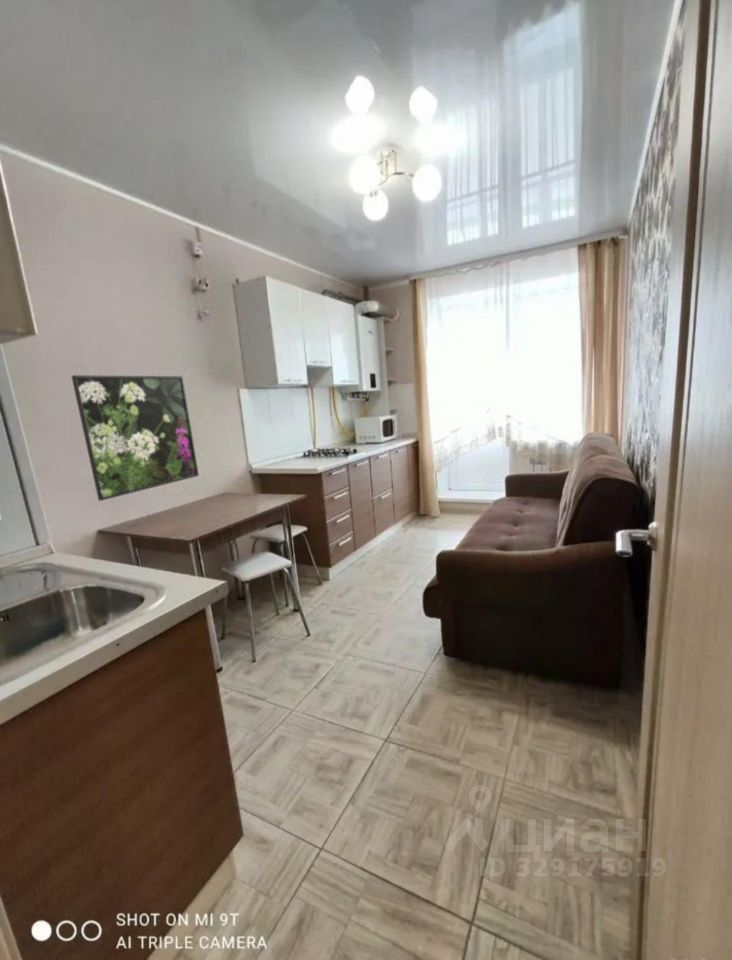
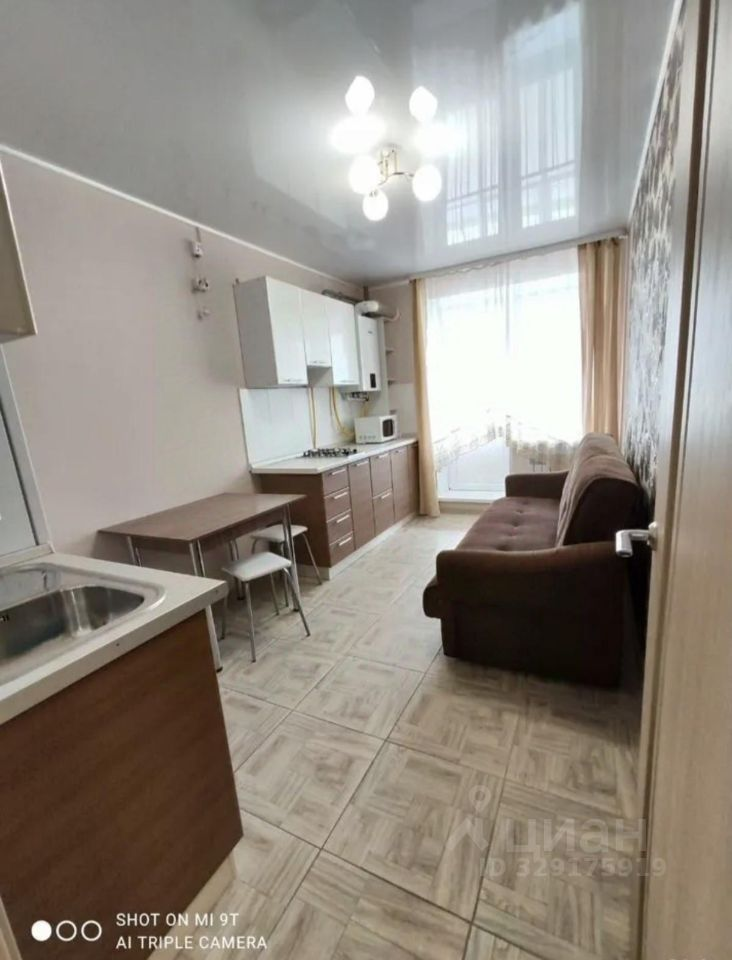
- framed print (144, 432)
